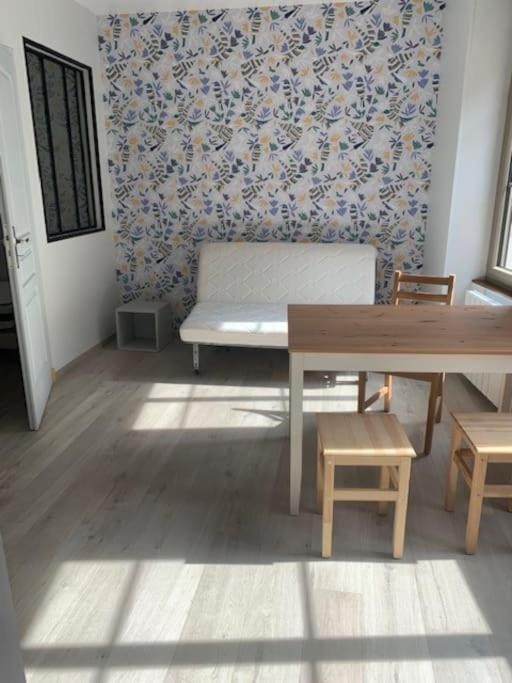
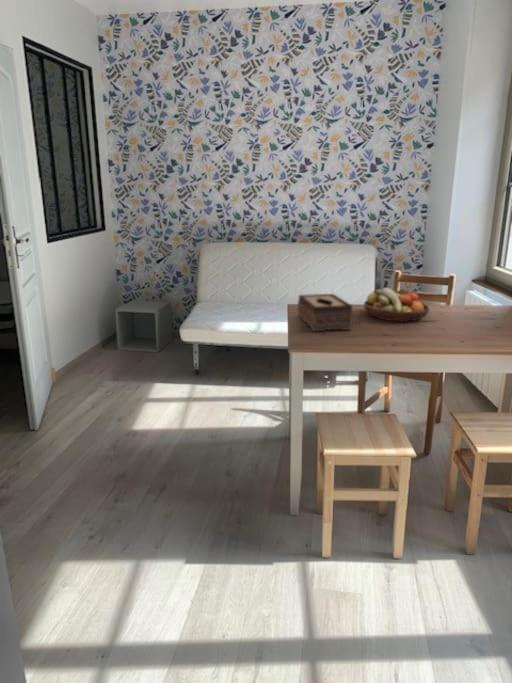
+ fruit bowl (396, 302)
+ tissue box (323, 311)
